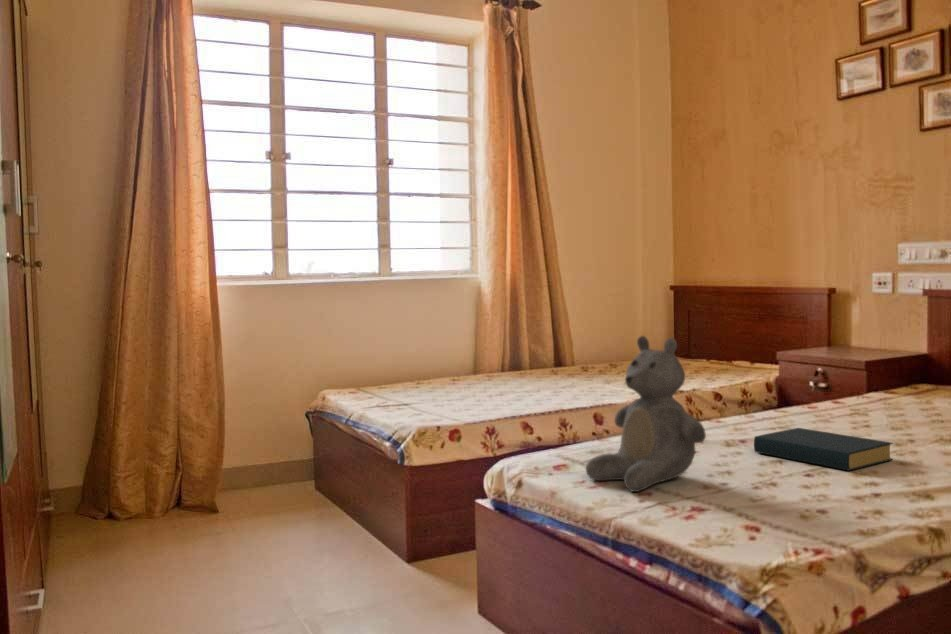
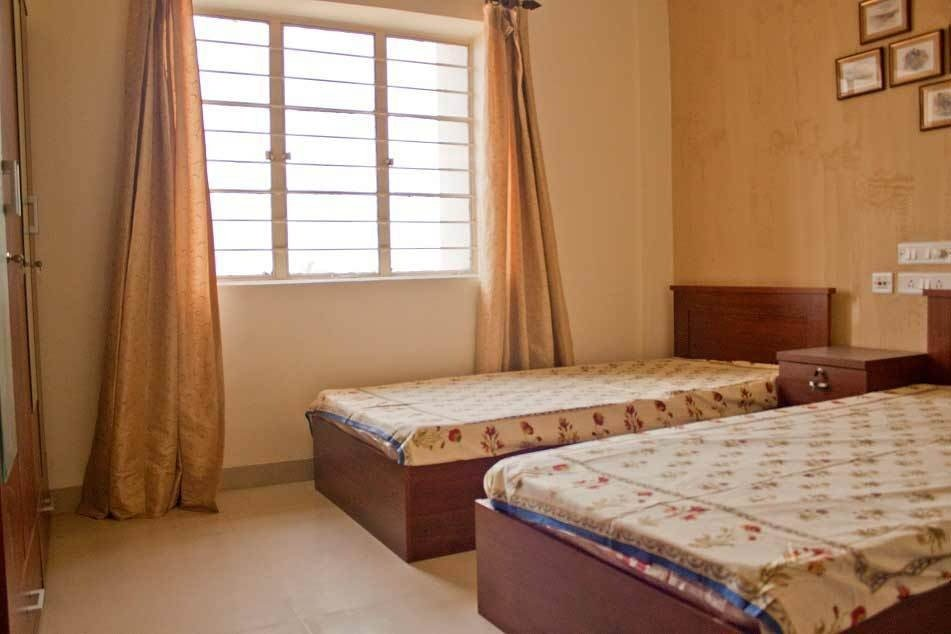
- teddy bear (641, 409)
- hardback book (821, 447)
